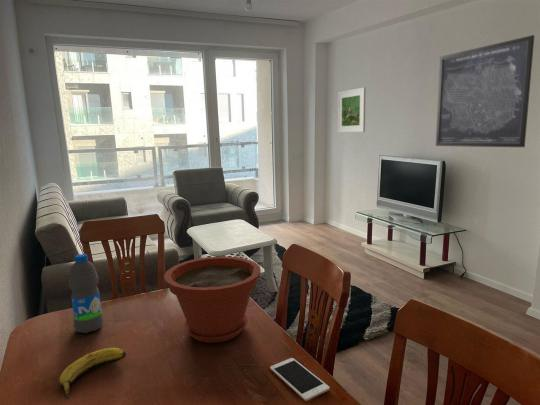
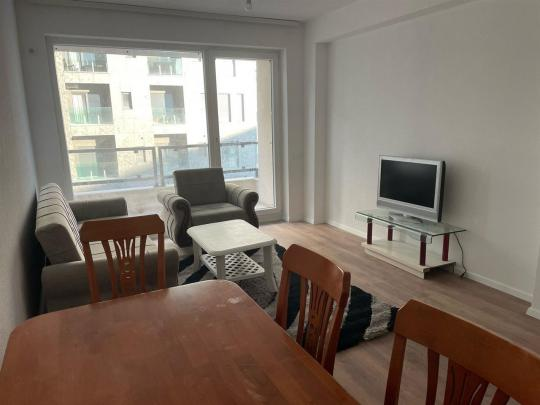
- plant pot (214, 301)
- banana (87, 368)
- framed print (350, 111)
- water bottle (85, 292)
- cell phone (298, 377)
- wall art (478, 97)
